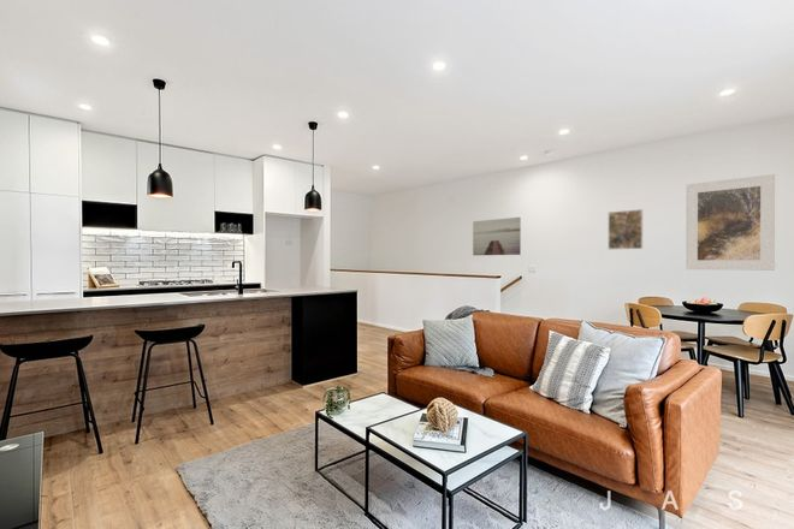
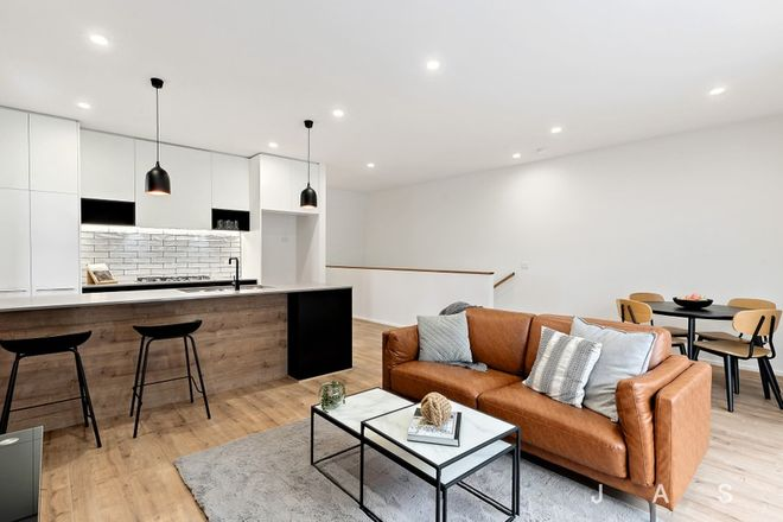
- wall art (494, 237)
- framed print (727, 225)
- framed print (624, 230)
